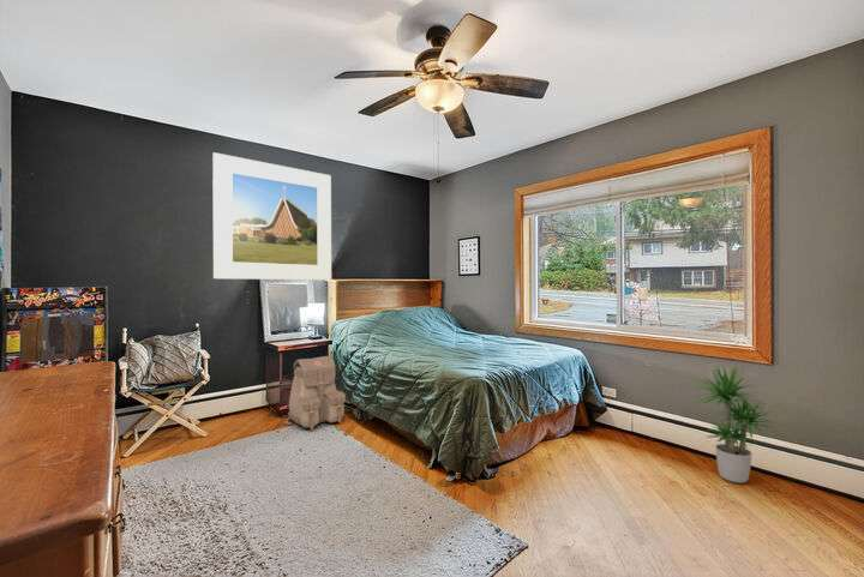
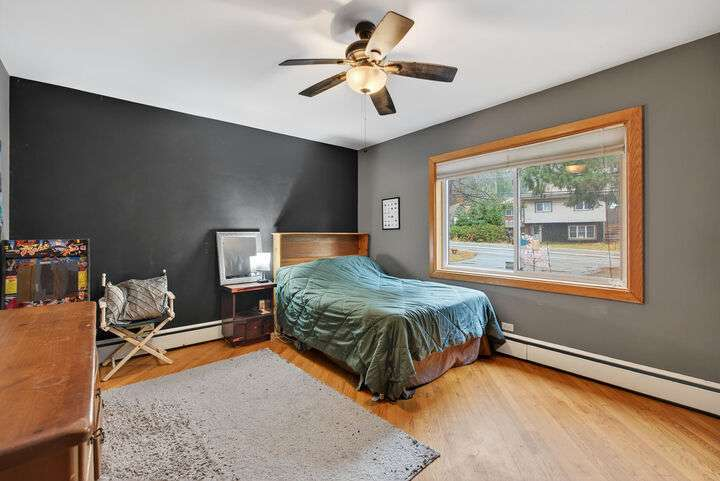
- backpack (314, 390)
- potted plant (733, 419)
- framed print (277, 222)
